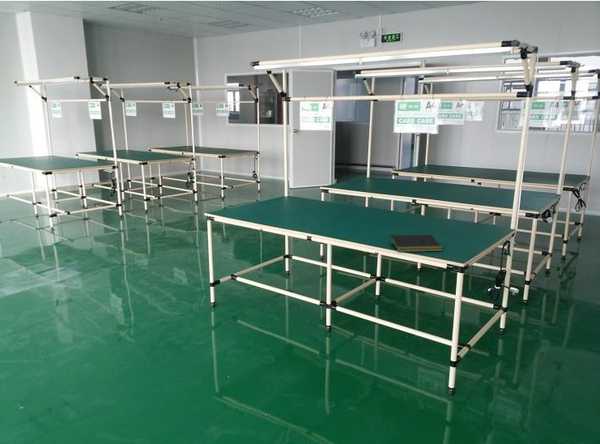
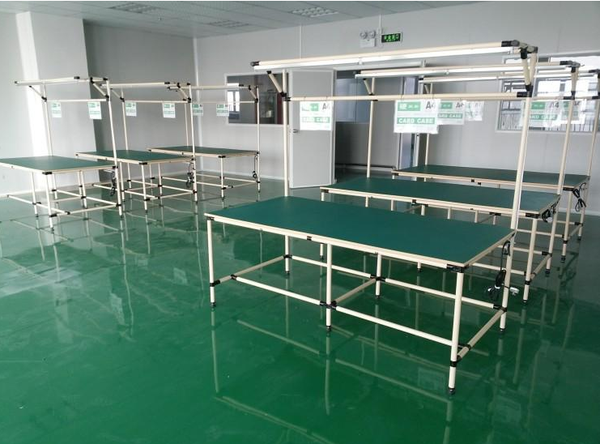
- notepad (415, 243)
